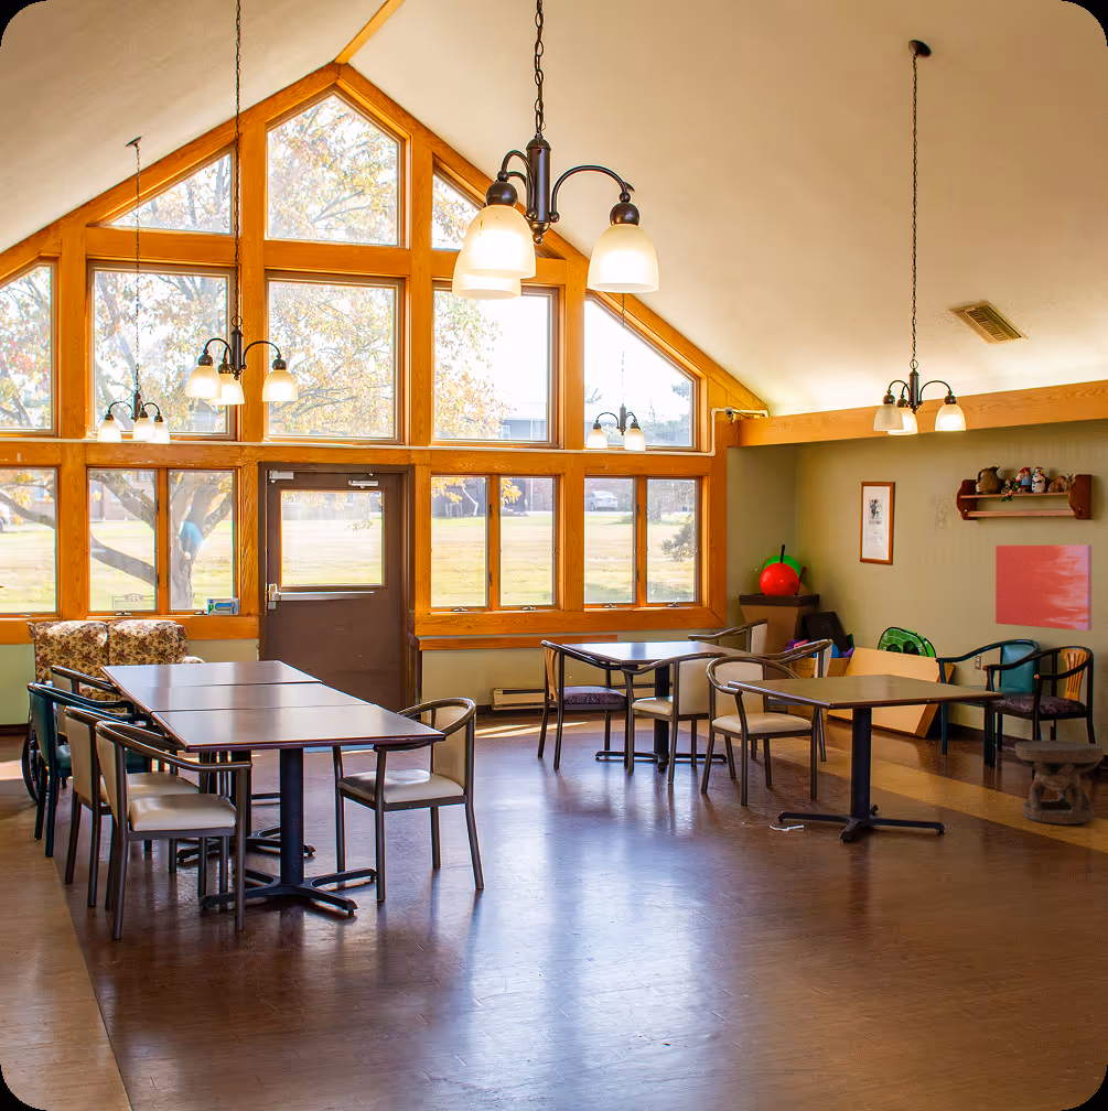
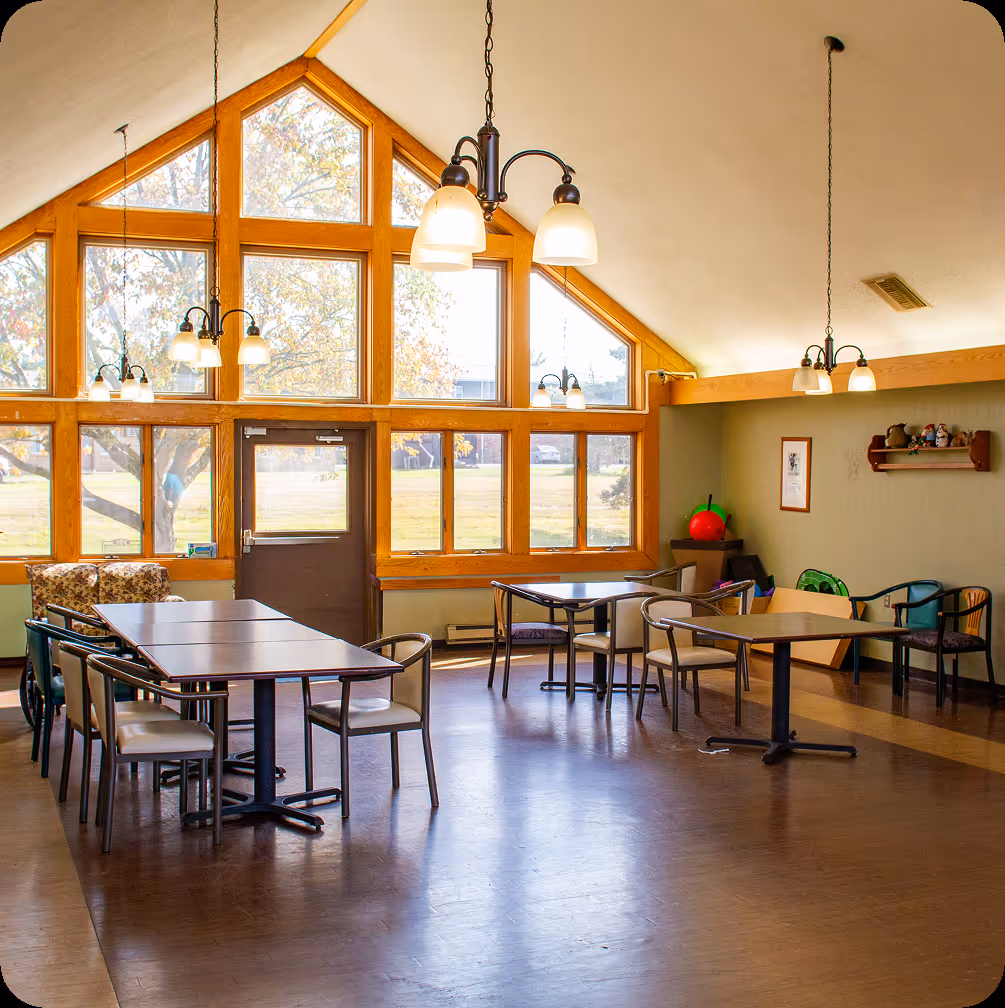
- wall art (1041, 585)
- side table (1057, 779)
